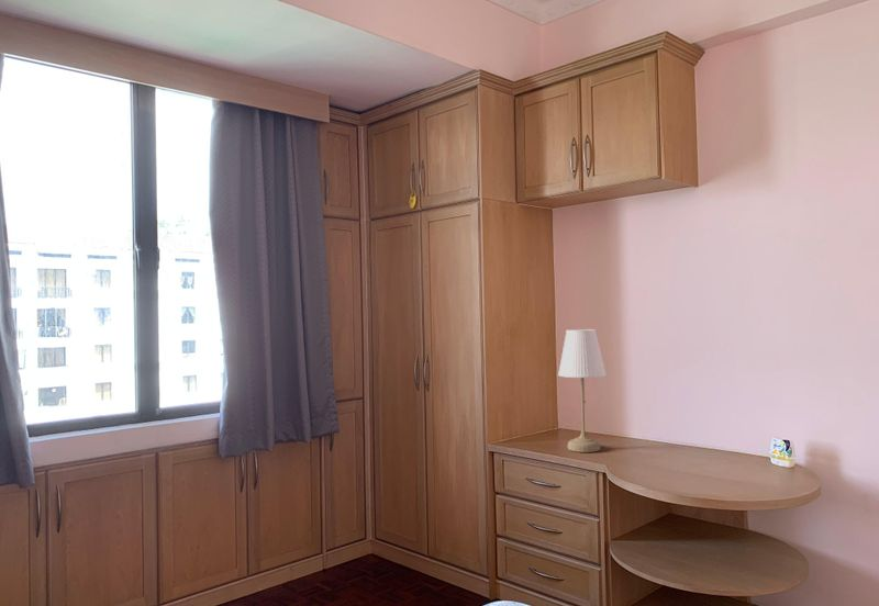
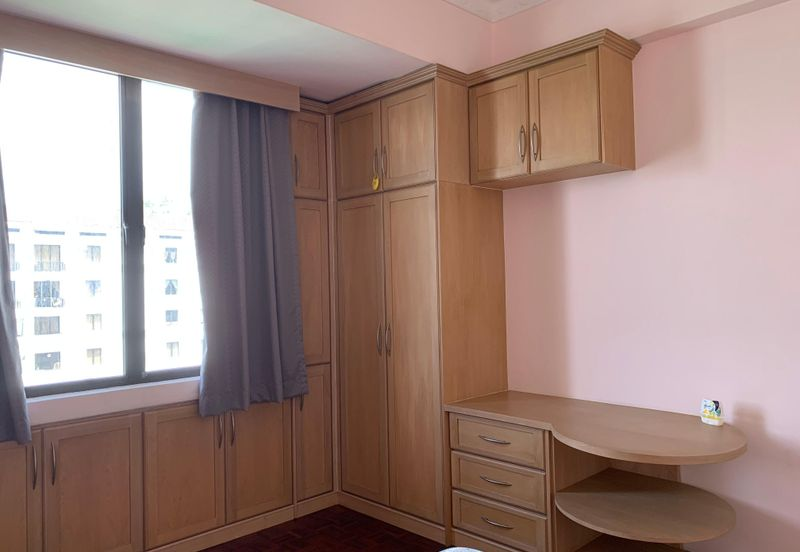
- desk lamp (582, 389)
